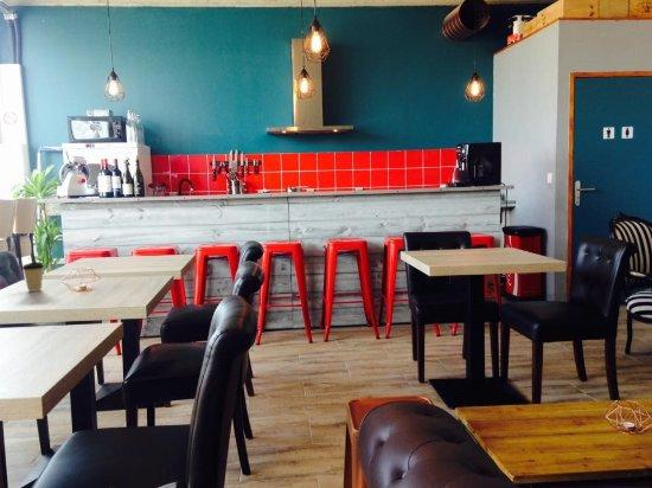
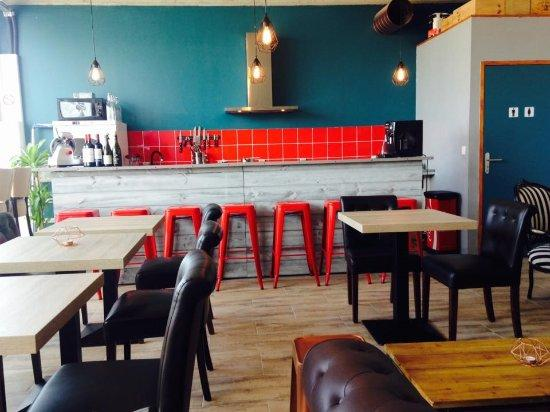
- coffee cup (33, 276)
